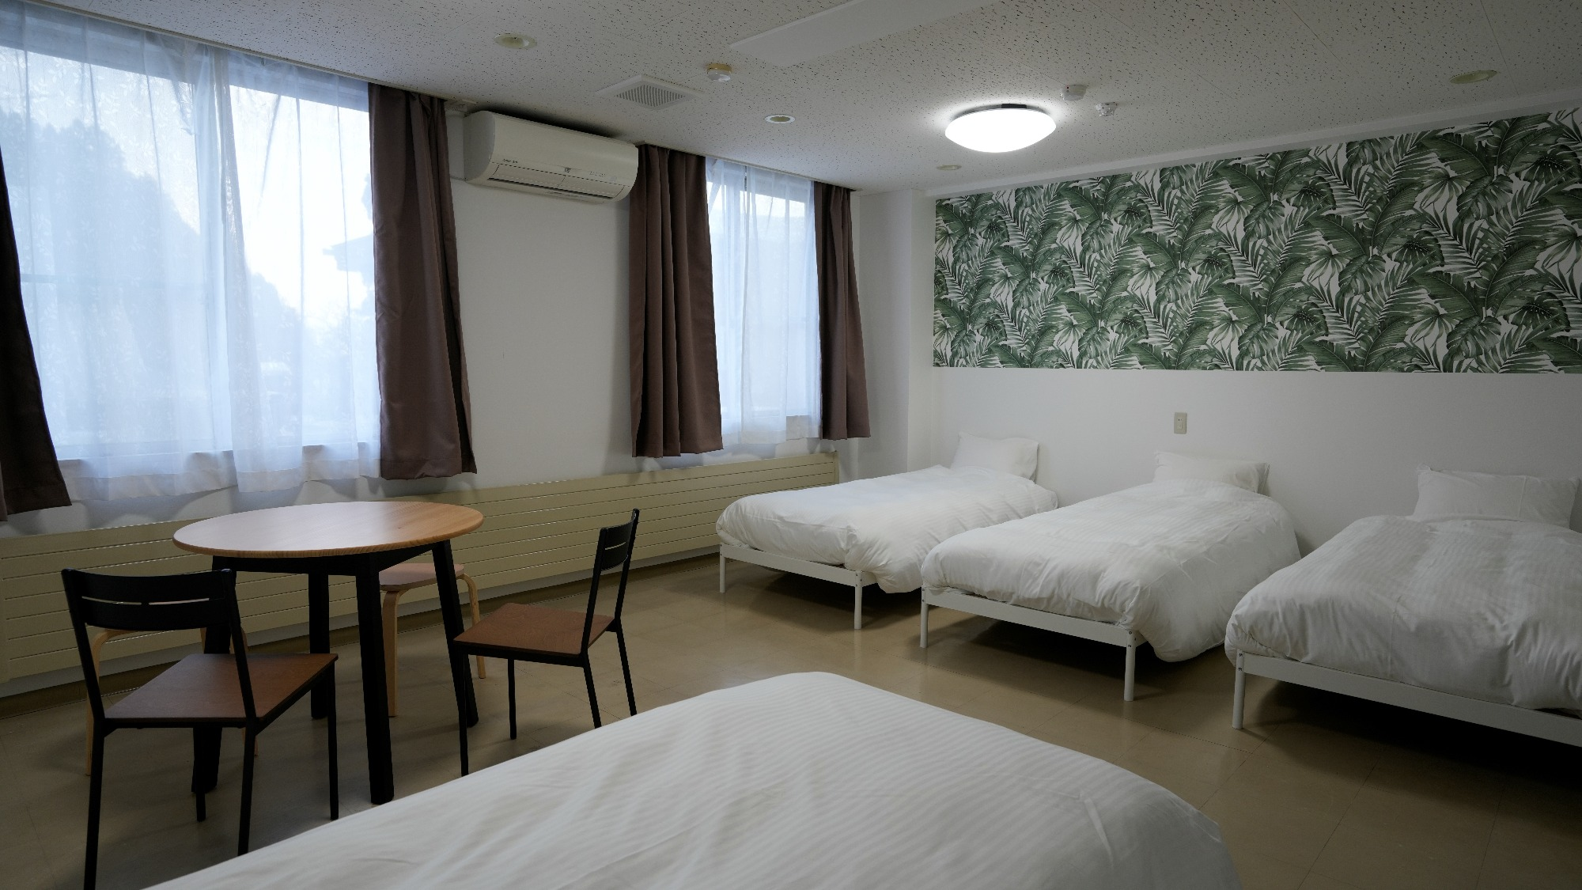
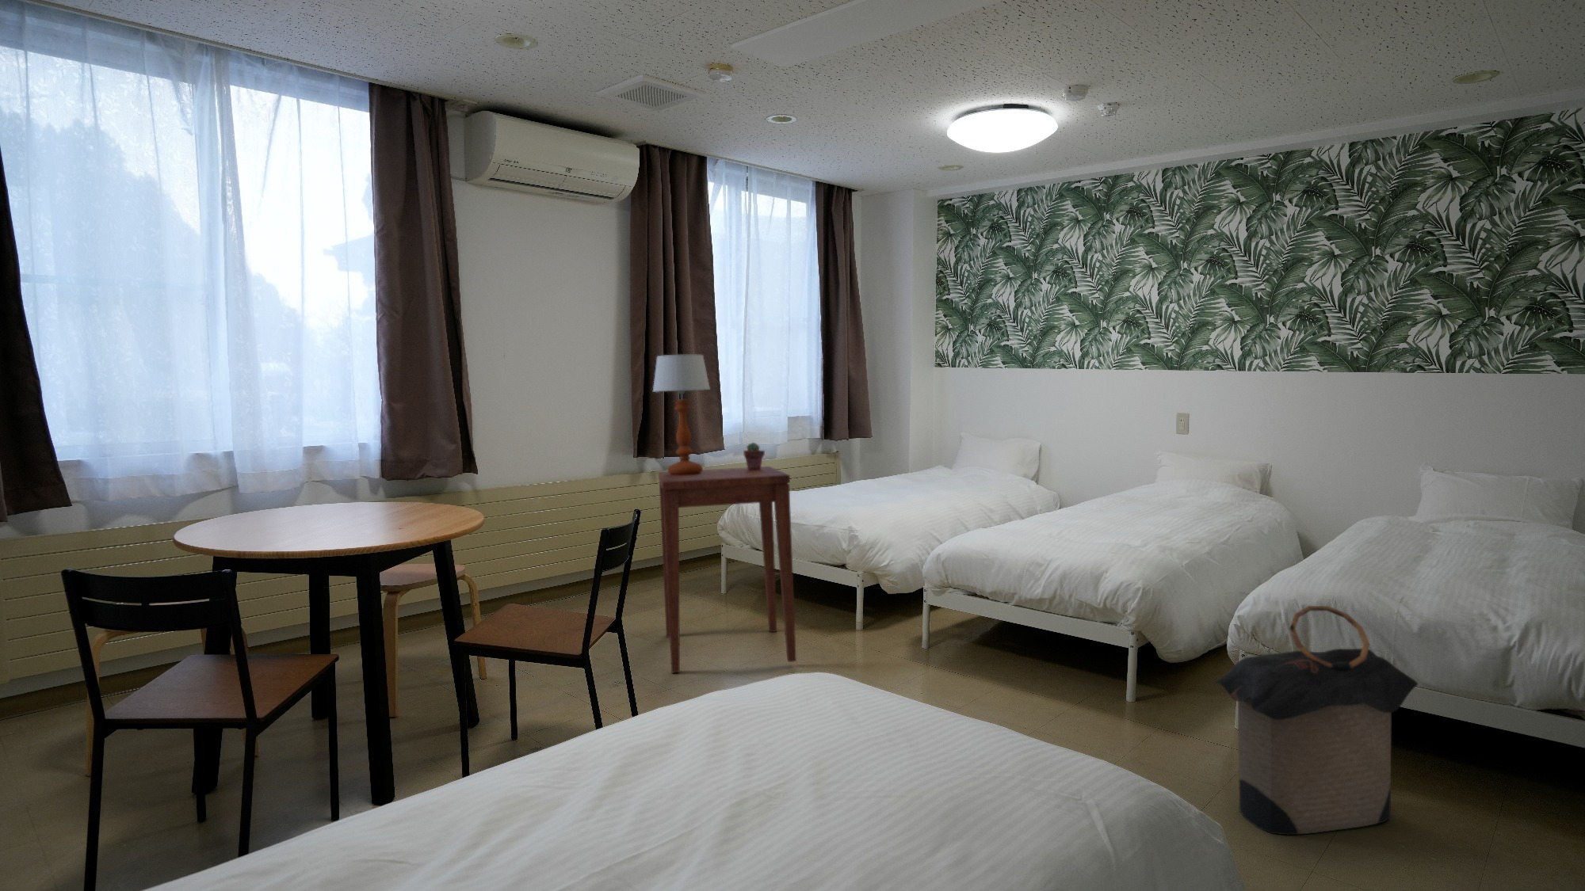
+ laundry hamper (1313, 716)
+ side table (763, 560)
+ potted succulent (753, 456)
+ table lamp (683, 414)
